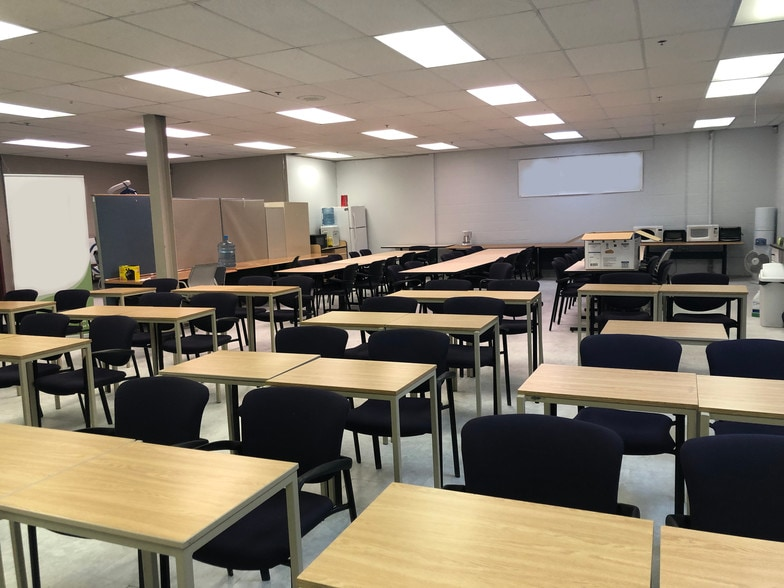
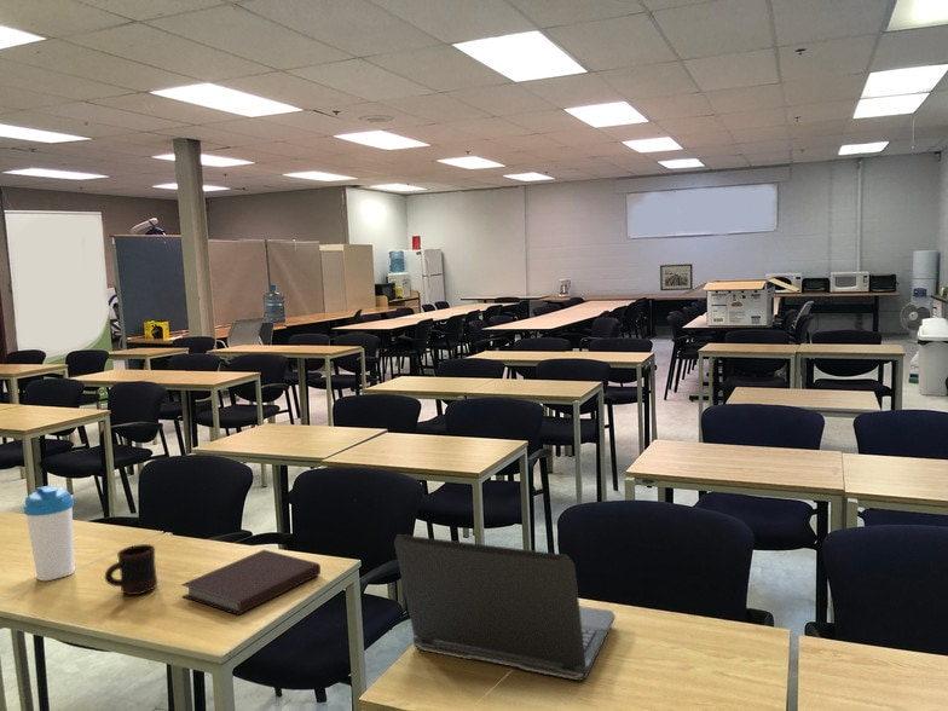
+ wall art (676, 277)
+ laptop computer (510, 579)
+ water bottle (51, 531)
+ notebook (253, 579)
+ mug (129, 572)
